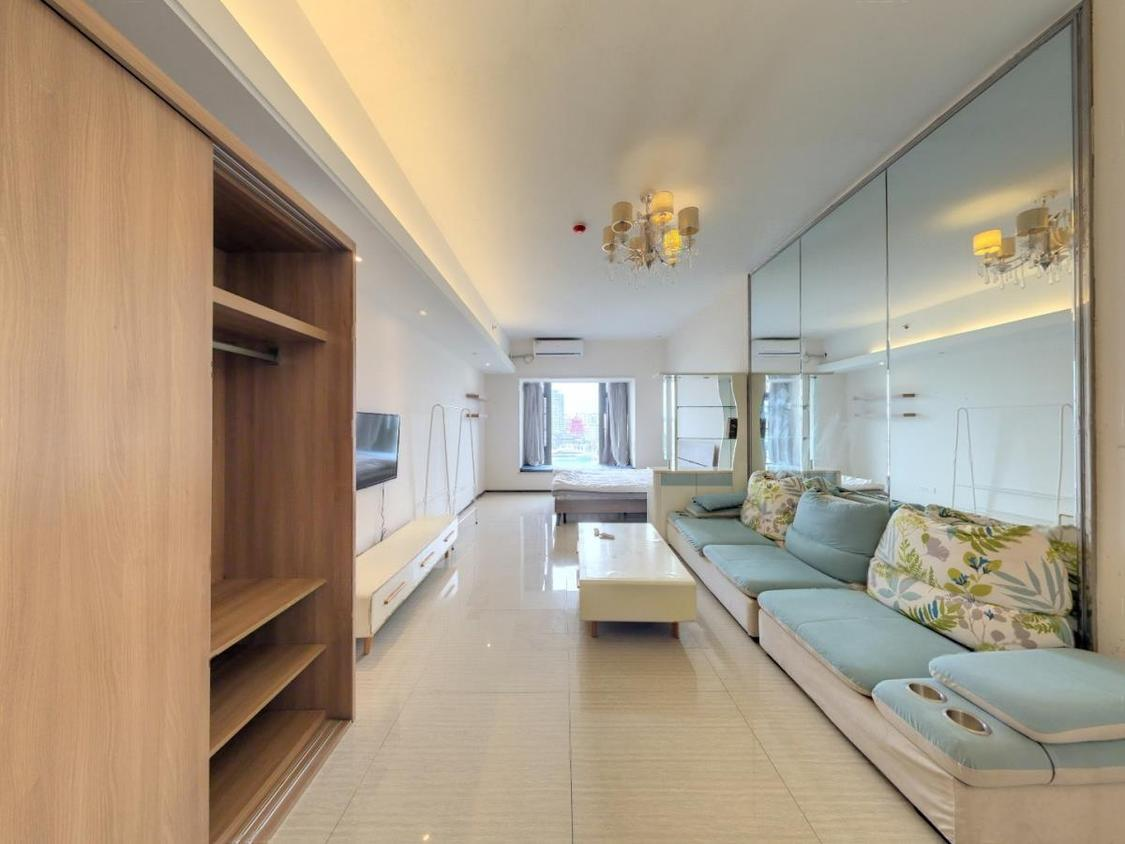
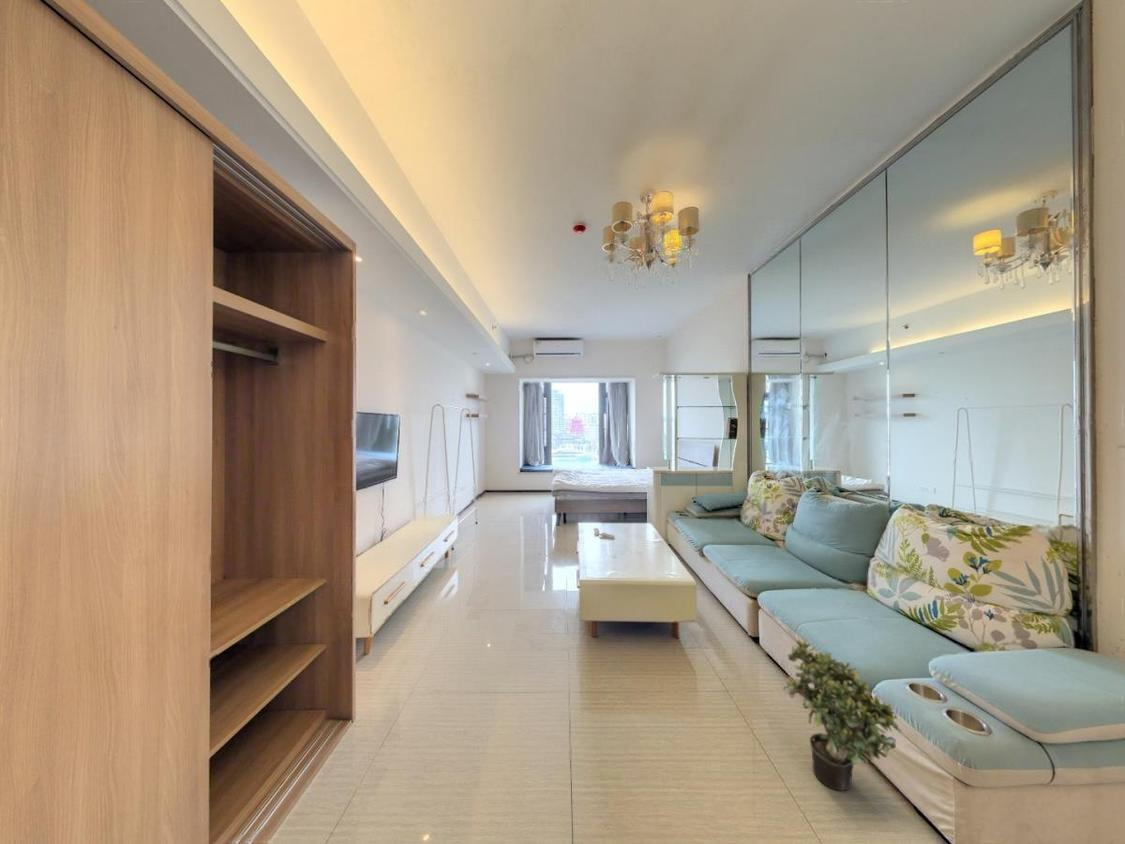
+ potted plant (827, 719)
